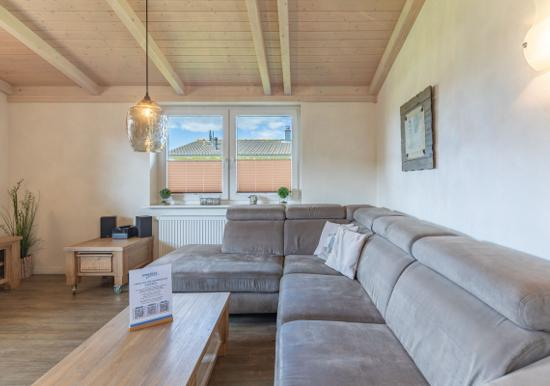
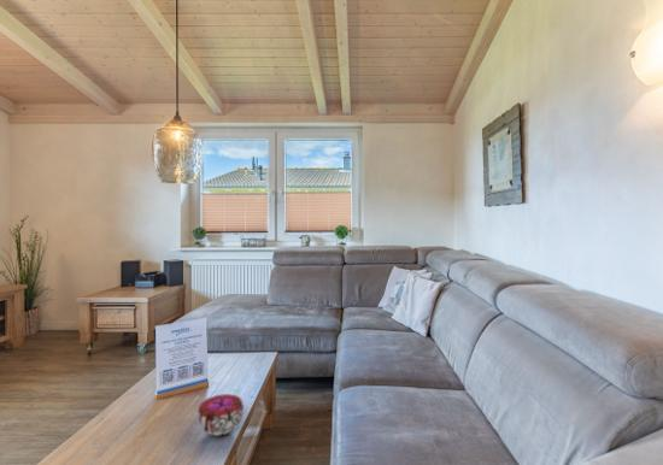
+ decorative bowl (221, 417)
